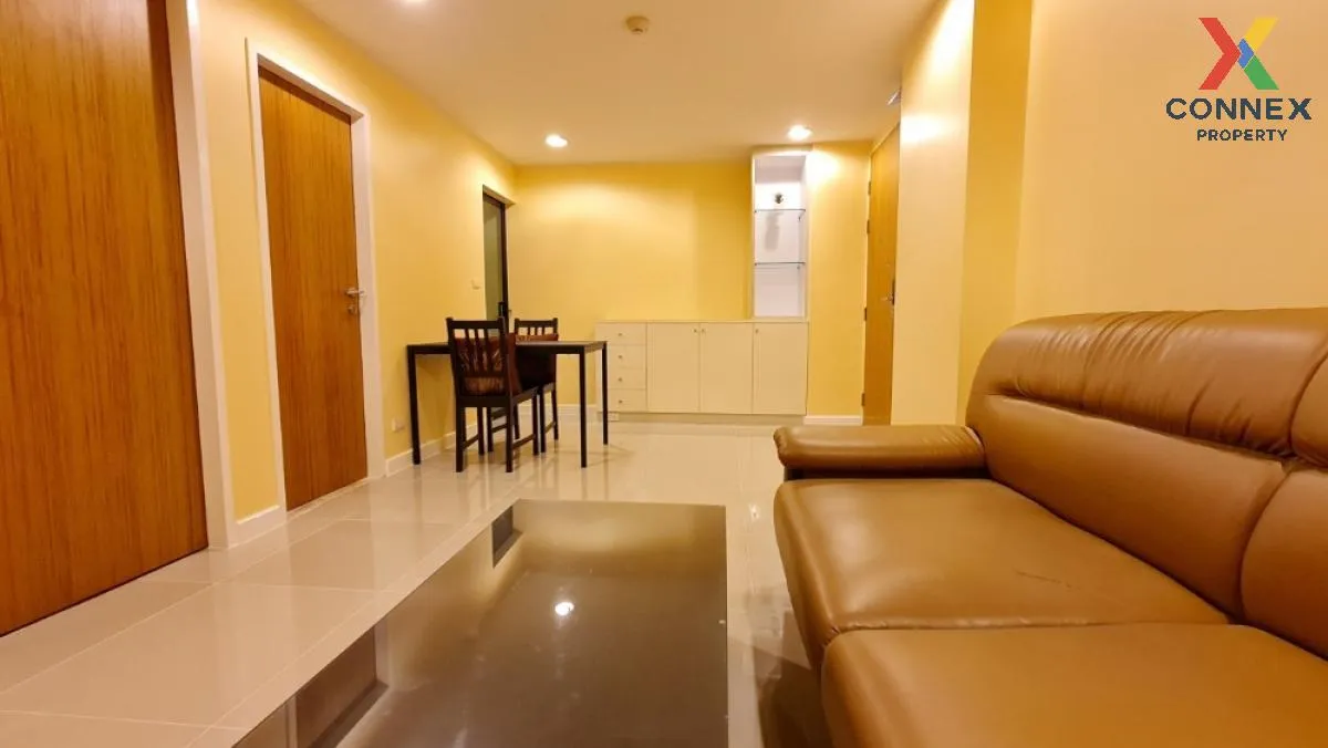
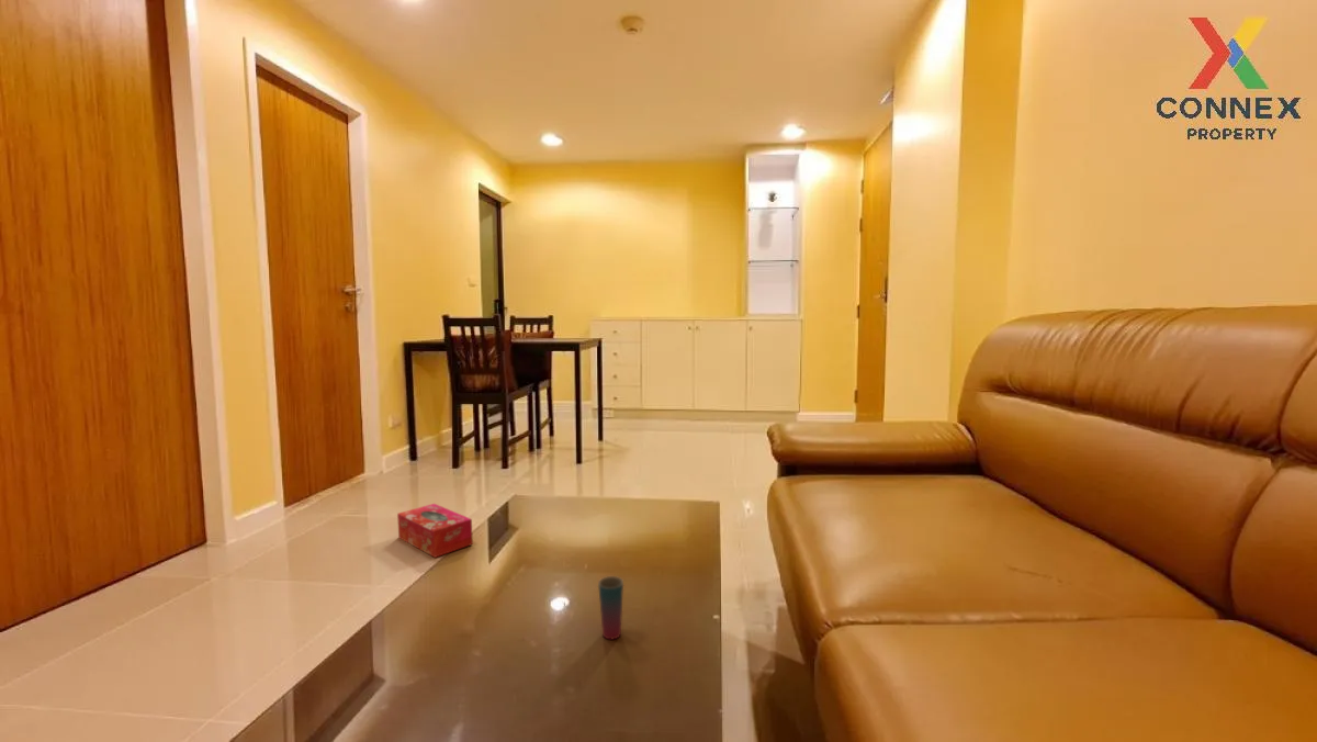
+ tissue box (434, 528)
+ cup (611, 608)
